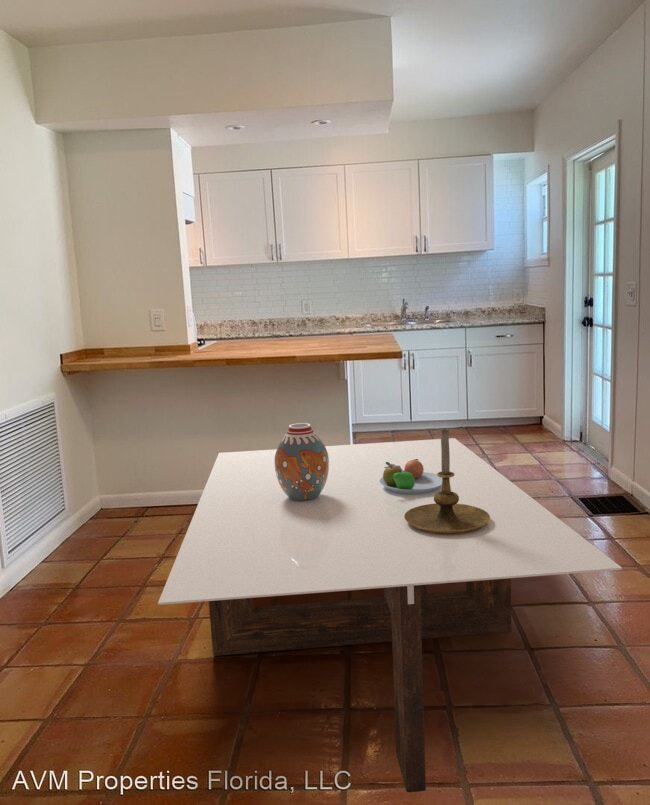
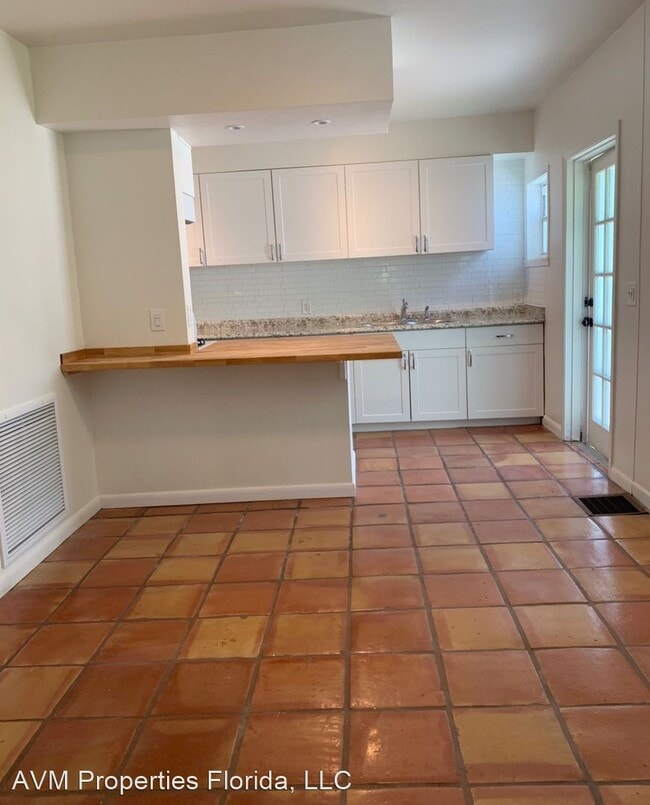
- candle holder (445, 474)
- dining table (360, 567)
- fruit bowl (409, 474)
- vase (301, 460)
